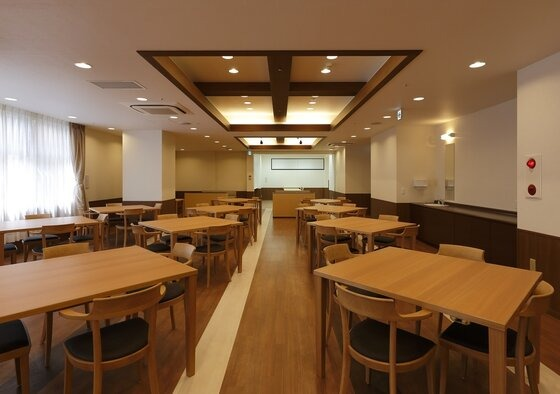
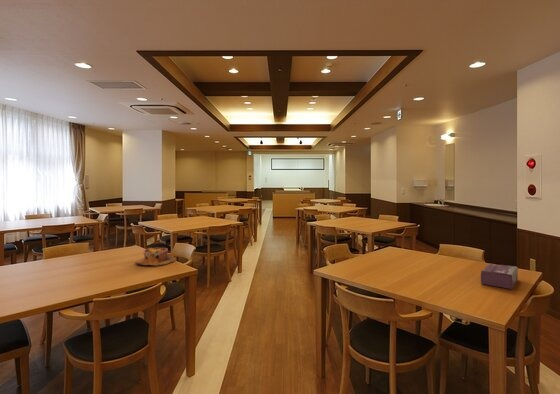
+ bowl (156, 254)
+ tissue box (499, 275)
